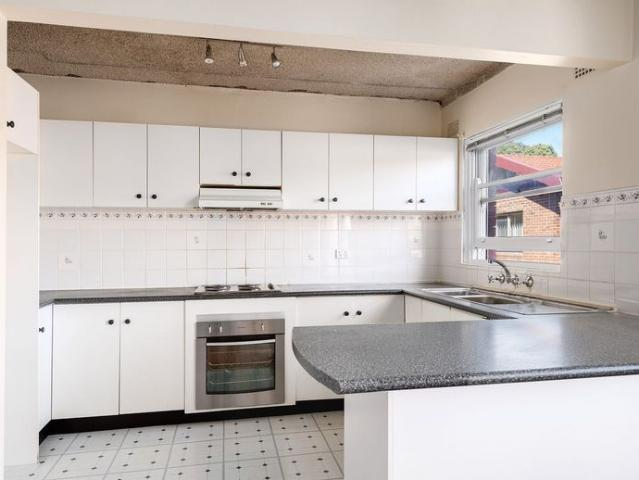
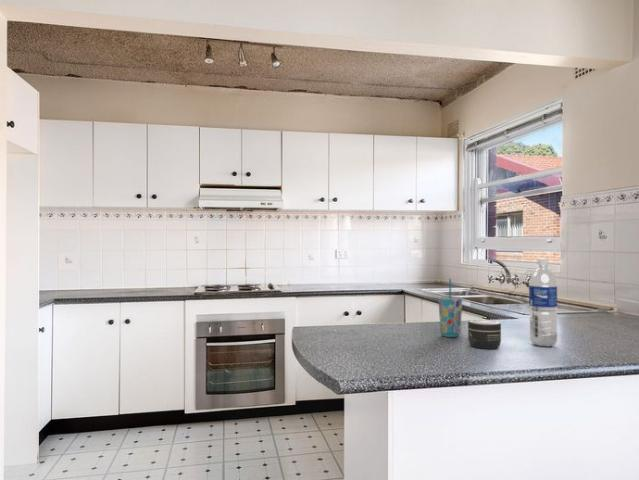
+ jar (484, 333)
+ cup (450, 307)
+ water bottle (543, 301)
